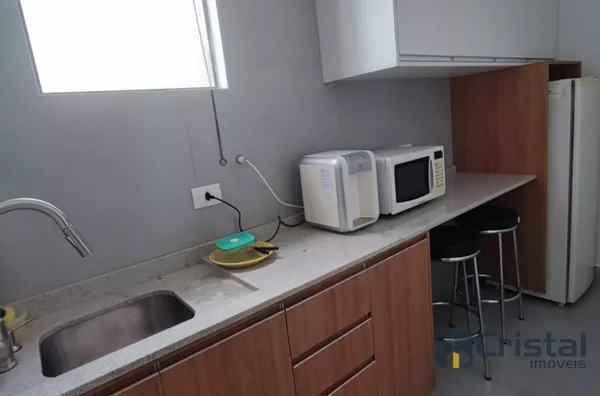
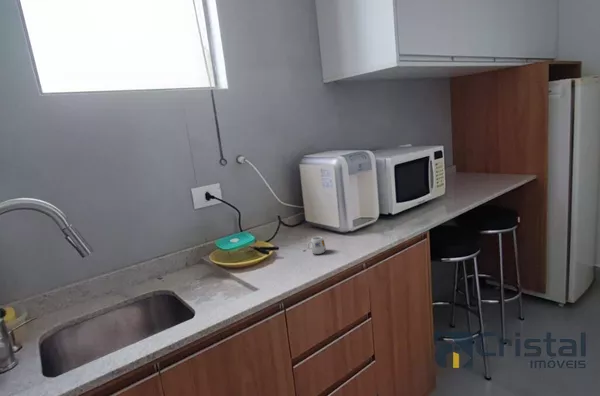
+ mug (312, 243)
